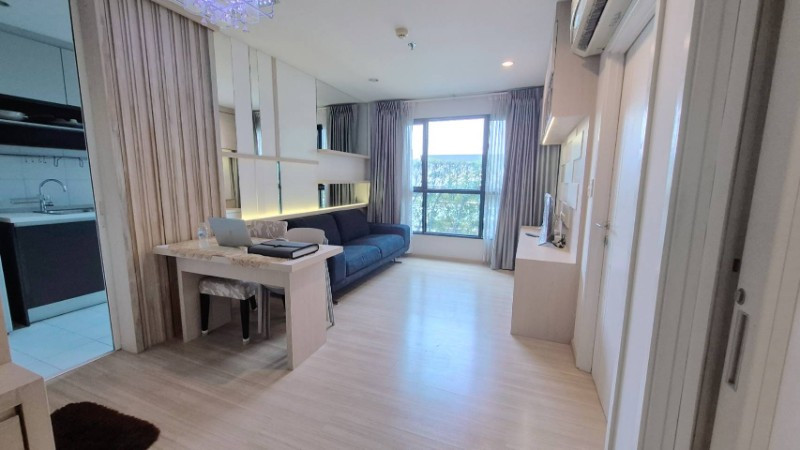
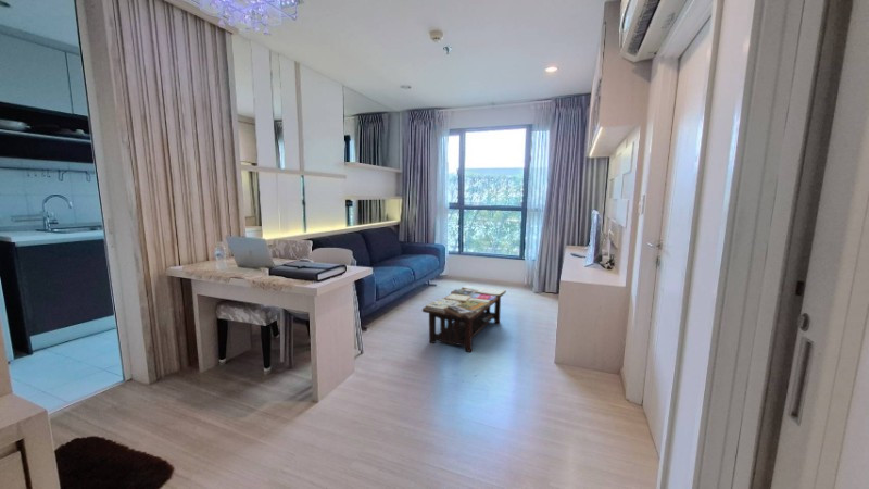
+ coffee table (467, 313)
